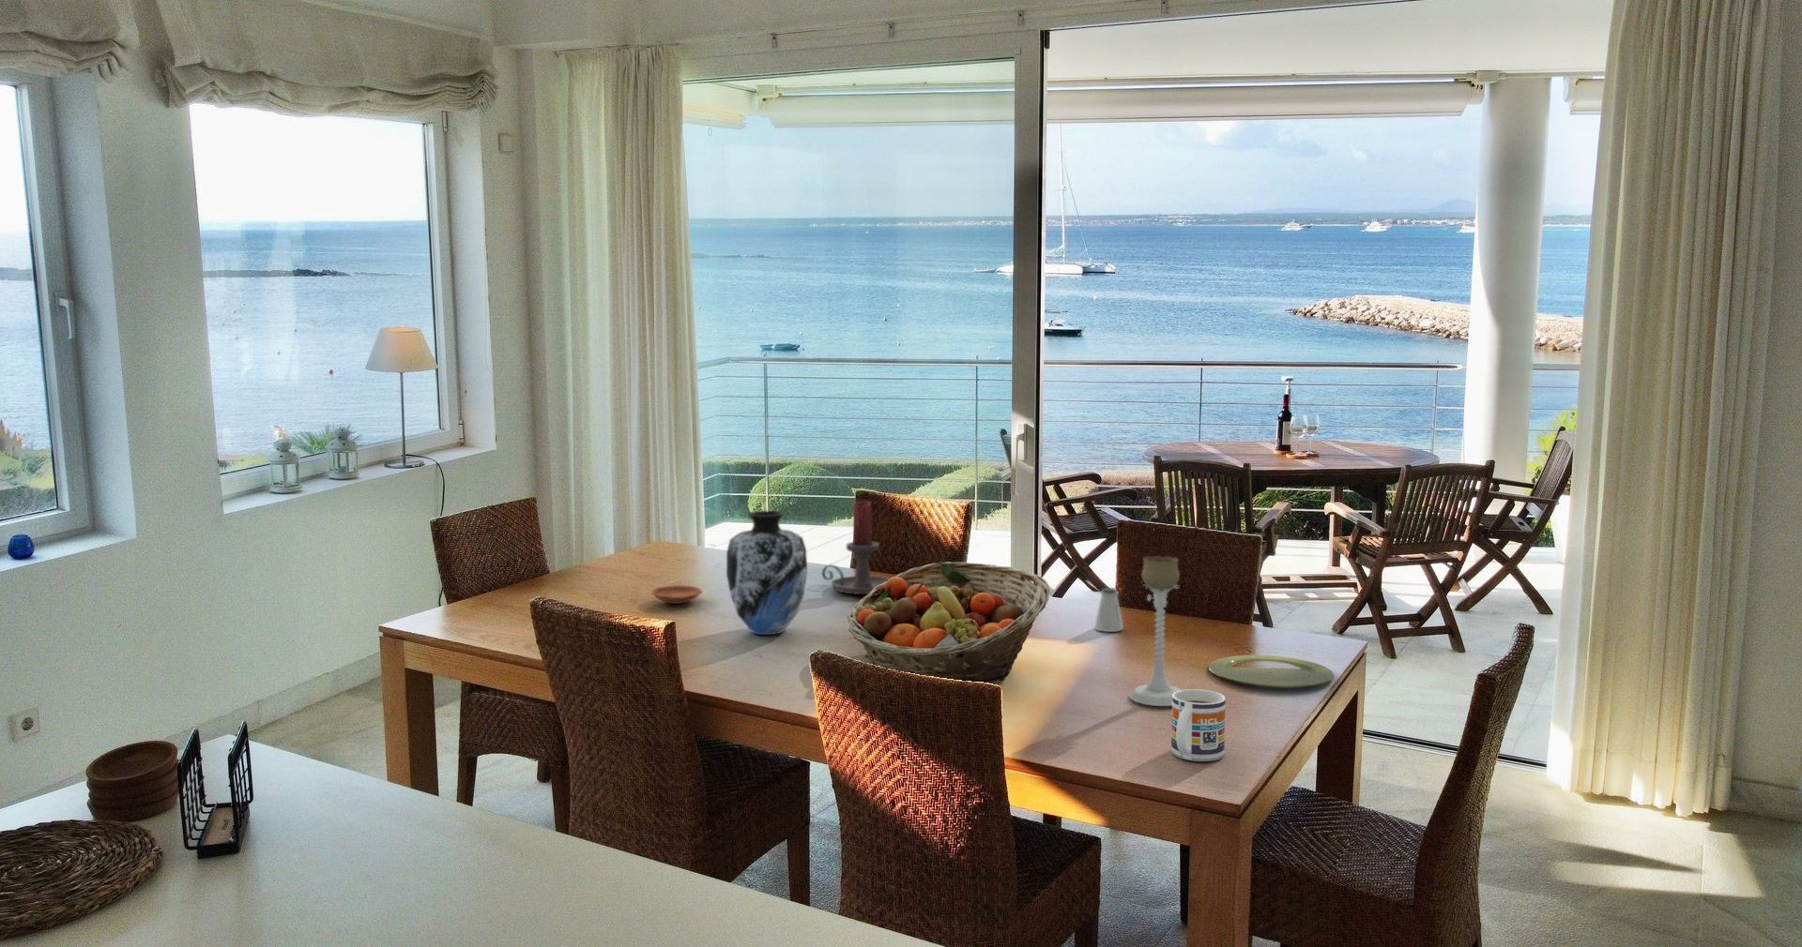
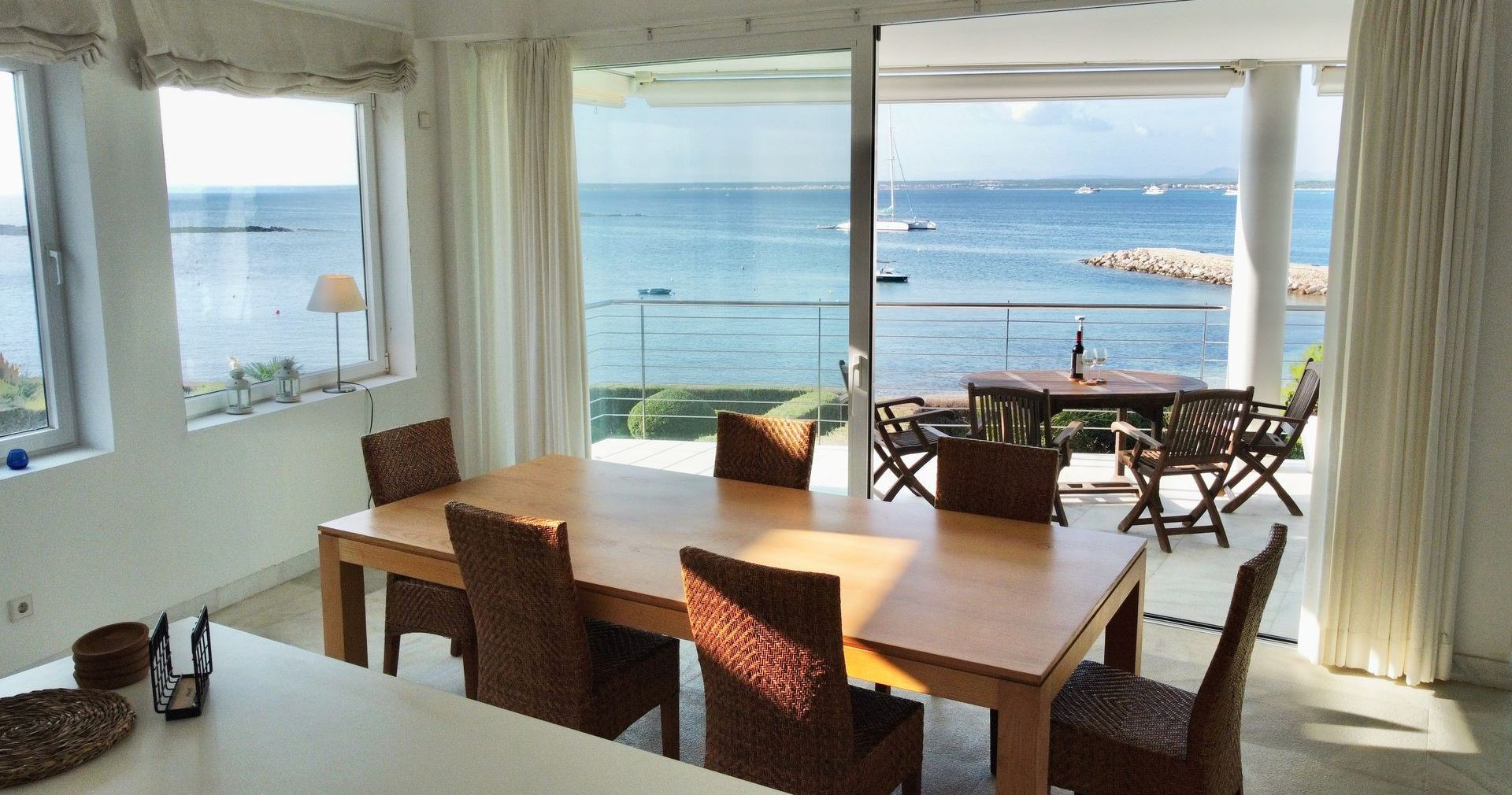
- saltshaker (1108, 609)
- plate (1269, 671)
- candle holder (855, 544)
- fruit basket (947, 621)
- candle holder (1160, 628)
- vase (766, 572)
- plate (677, 596)
- mug (1194, 725)
